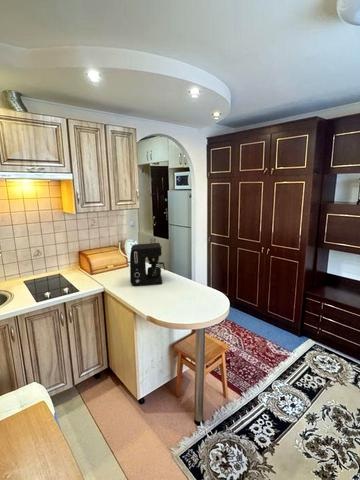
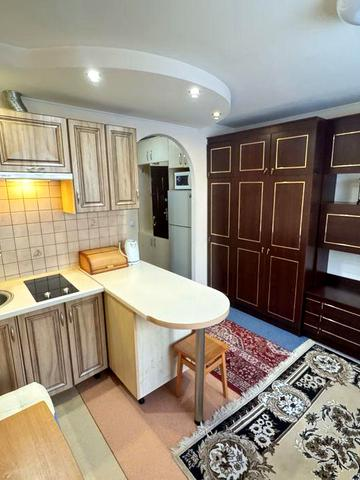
- coffee maker (149, 263)
